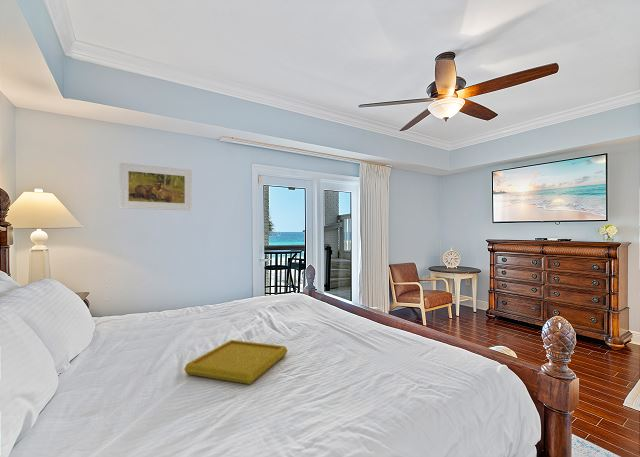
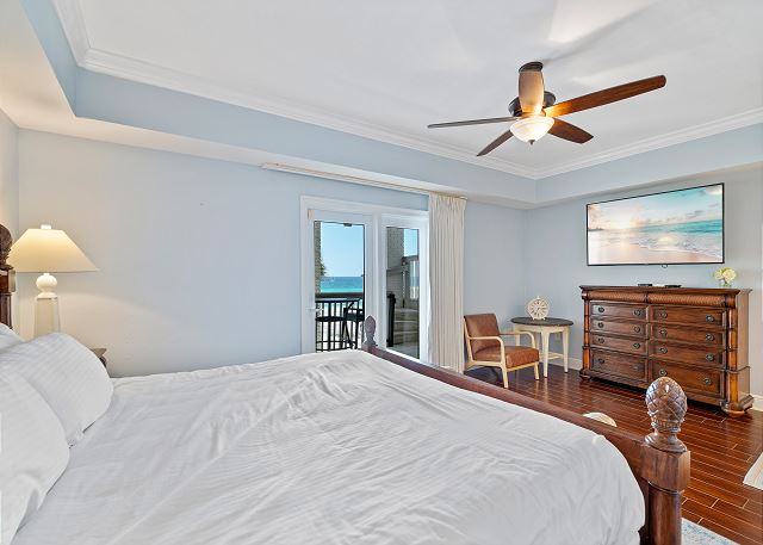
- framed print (157, 188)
- serving tray (239, 359)
